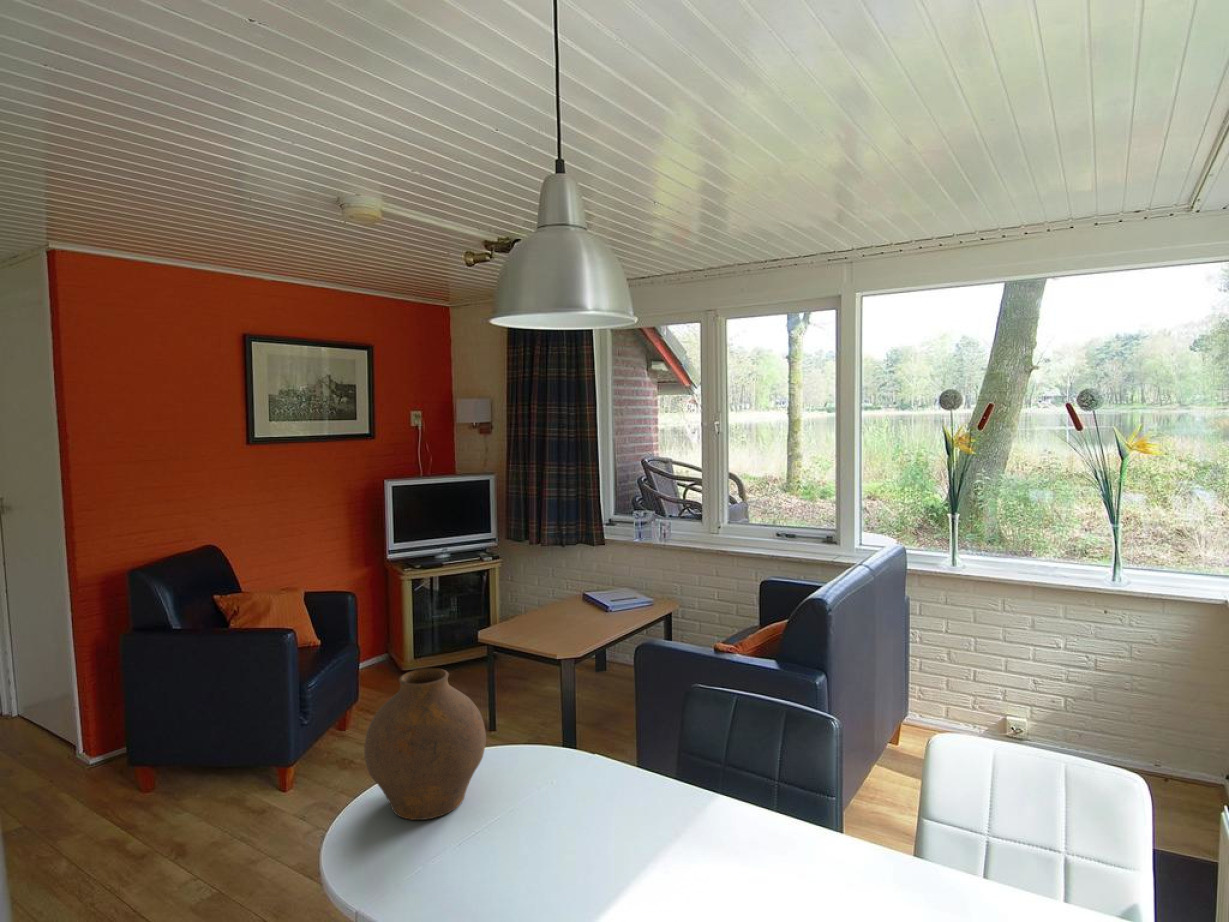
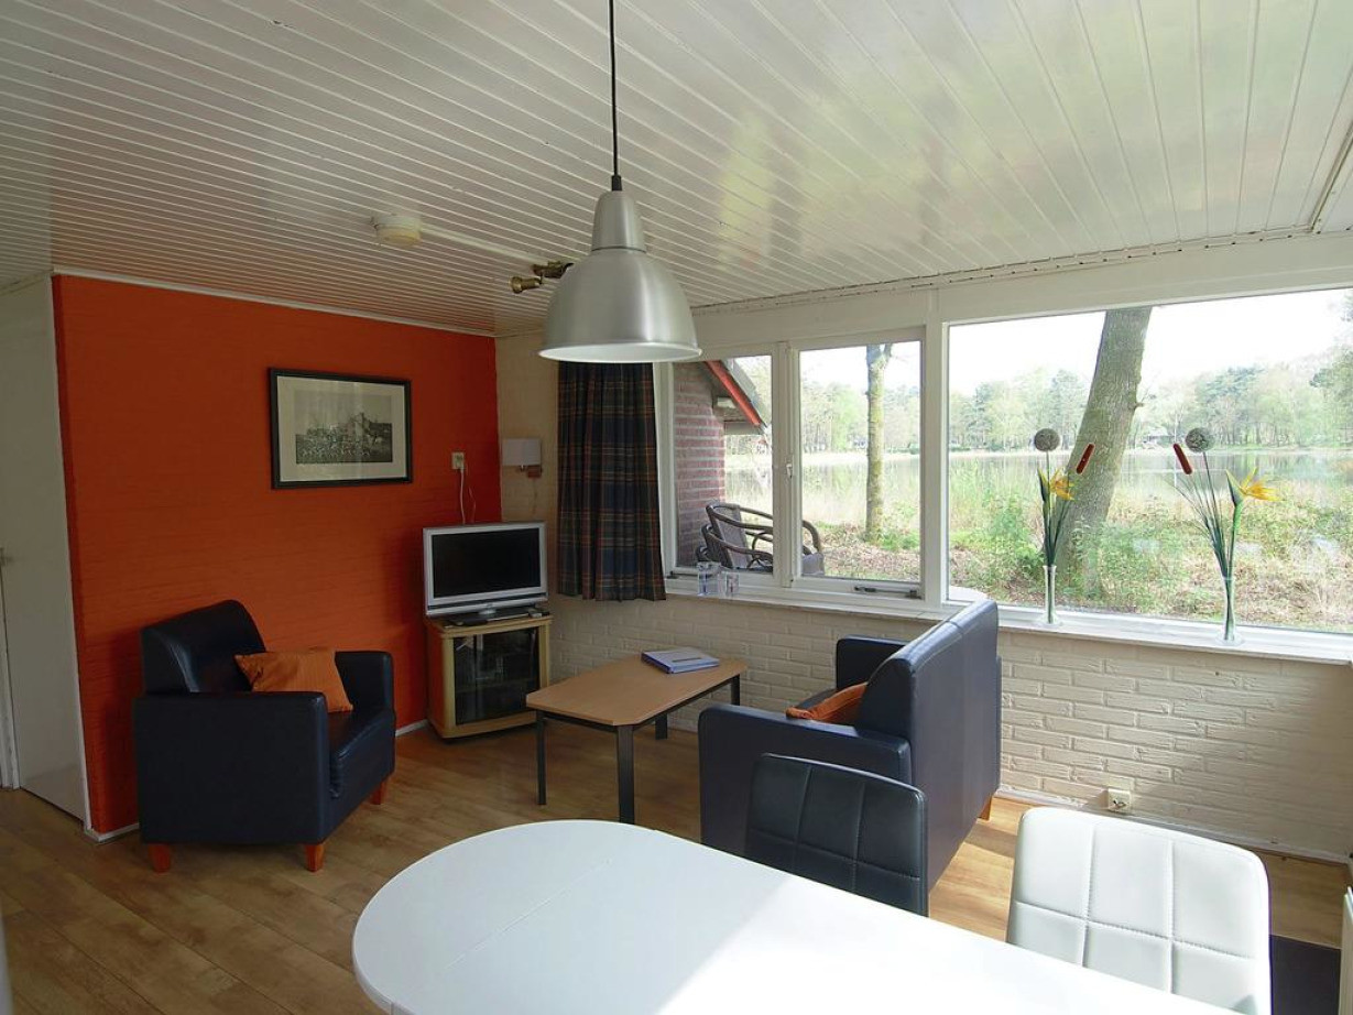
- vase (426, 738)
